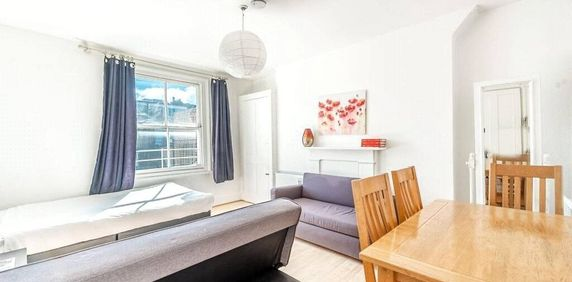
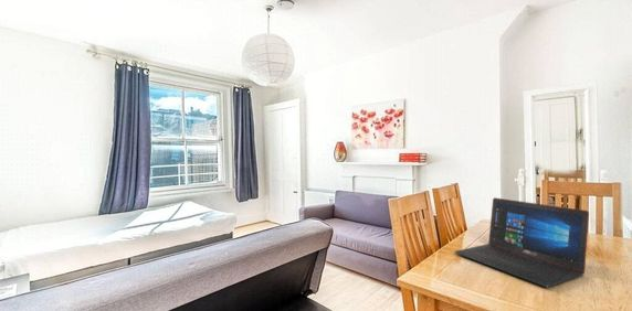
+ laptop (515, 234)
